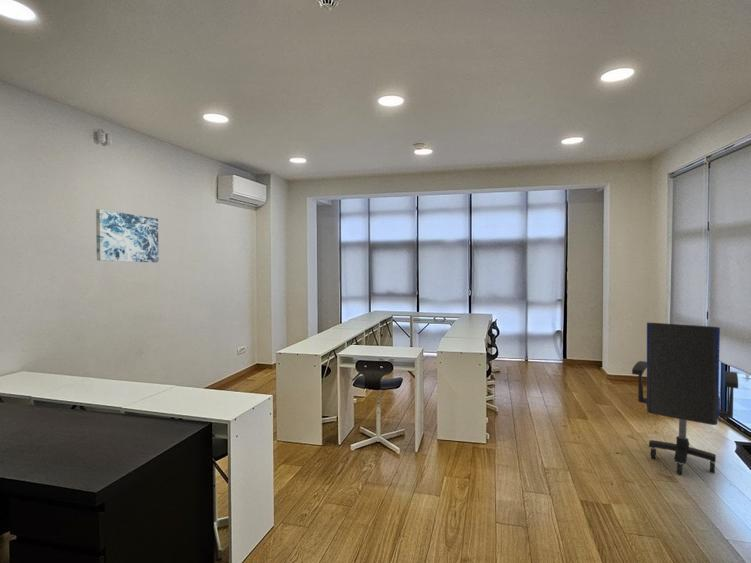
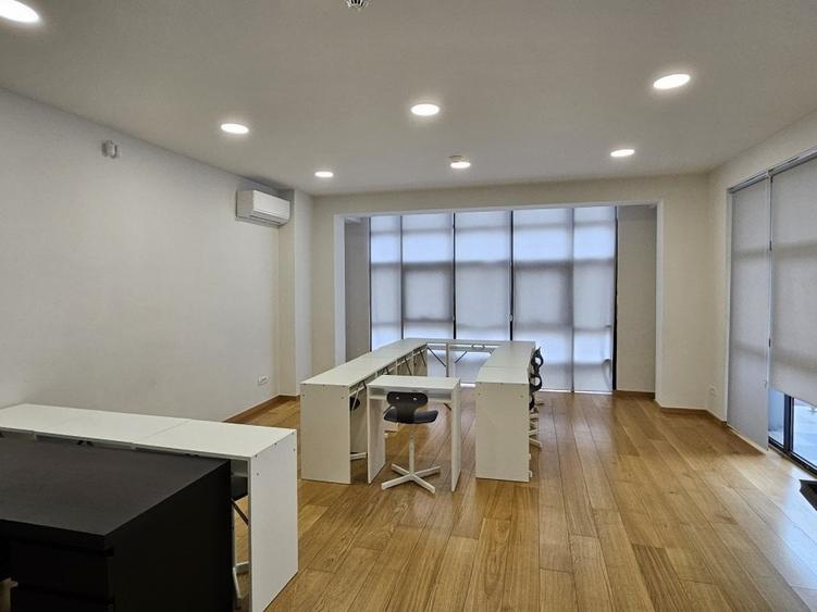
- office chair (682, 394)
- wall art (129, 238)
